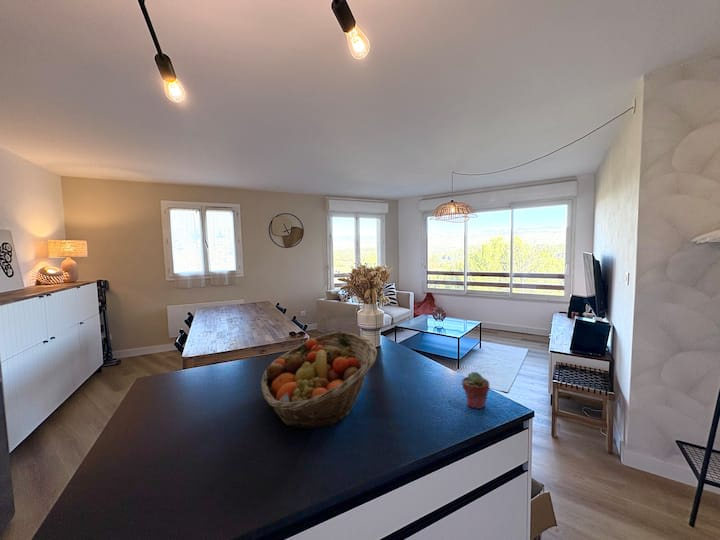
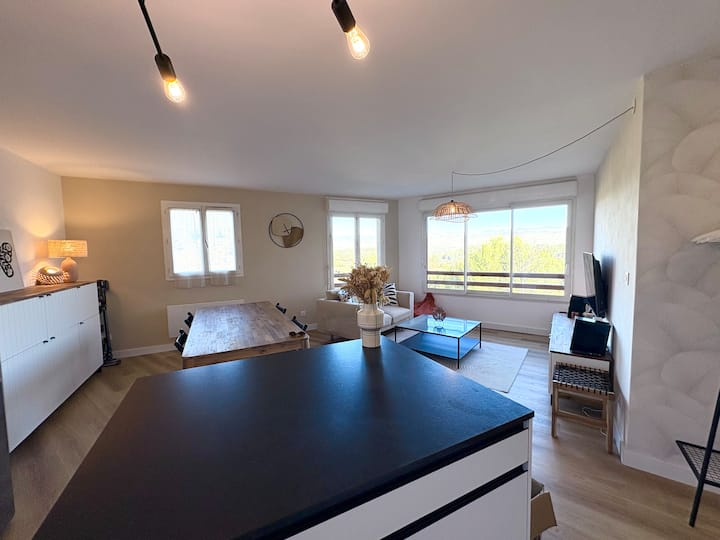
- fruit basket (318, 373)
- potted succulent (475, 388)
